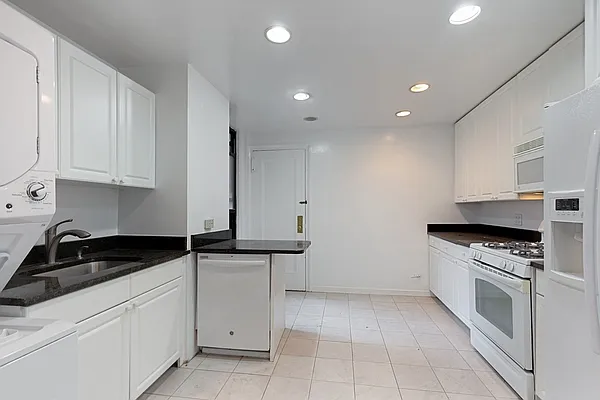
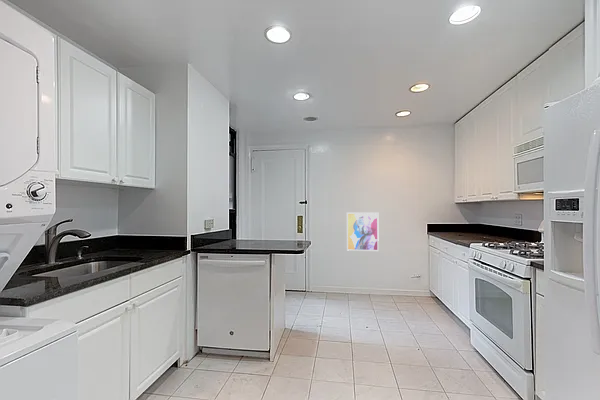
+ wall art (362, 231)
